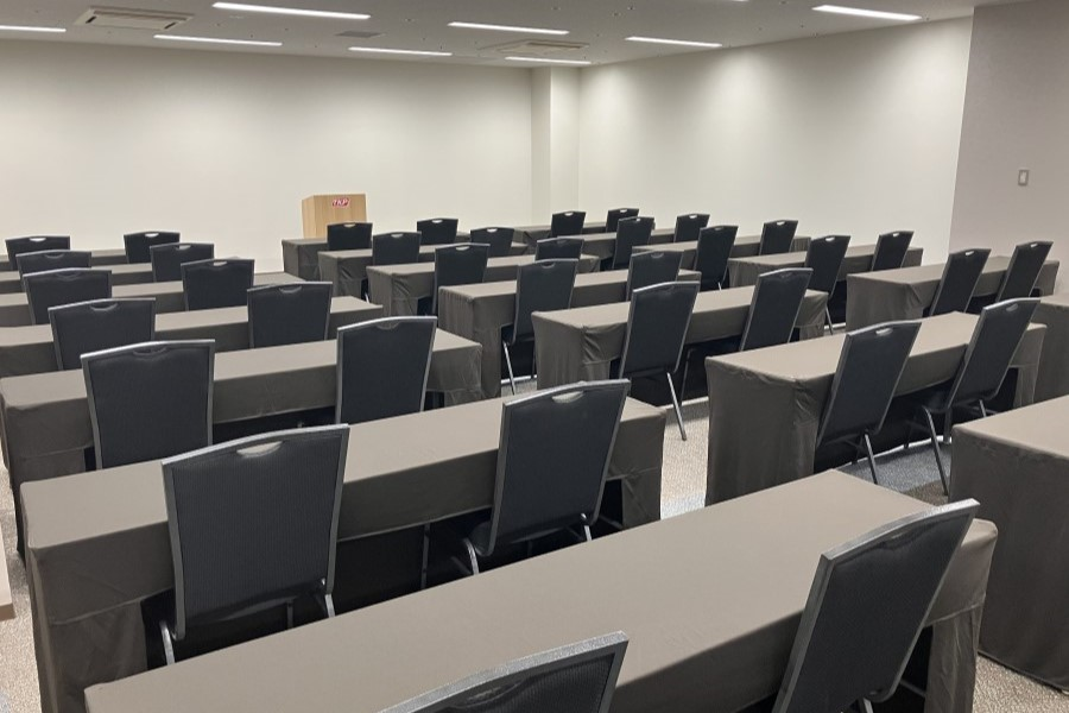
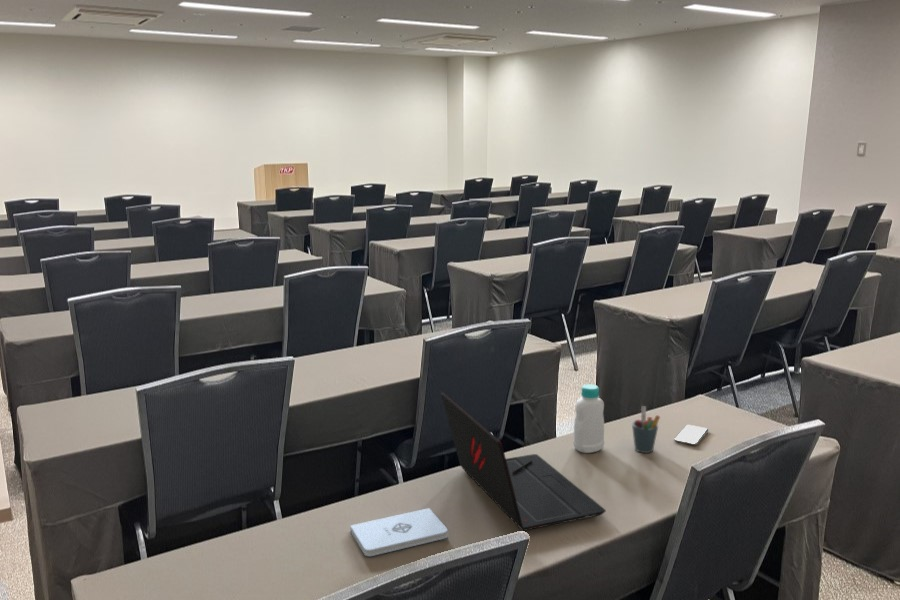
+ laptop (519, 456)
+ notepad (399, 531)
+ pen holder (645, 430)
+ smartphone (691, 434)
+ bottle (589, 417)
